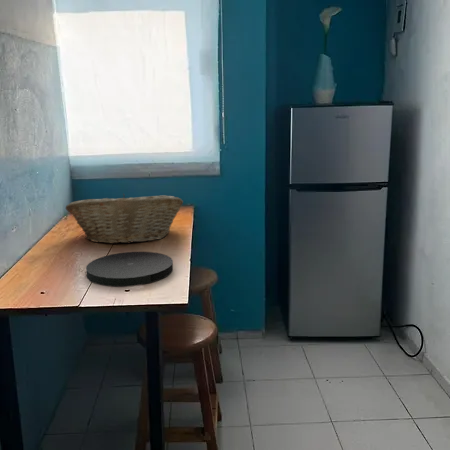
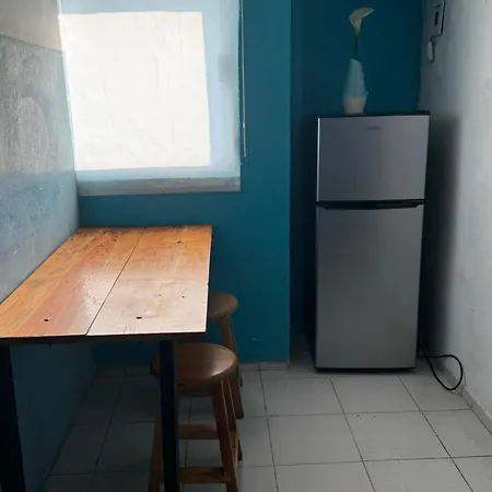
- fruit basket (125, 213)
- plate (130, 267)
